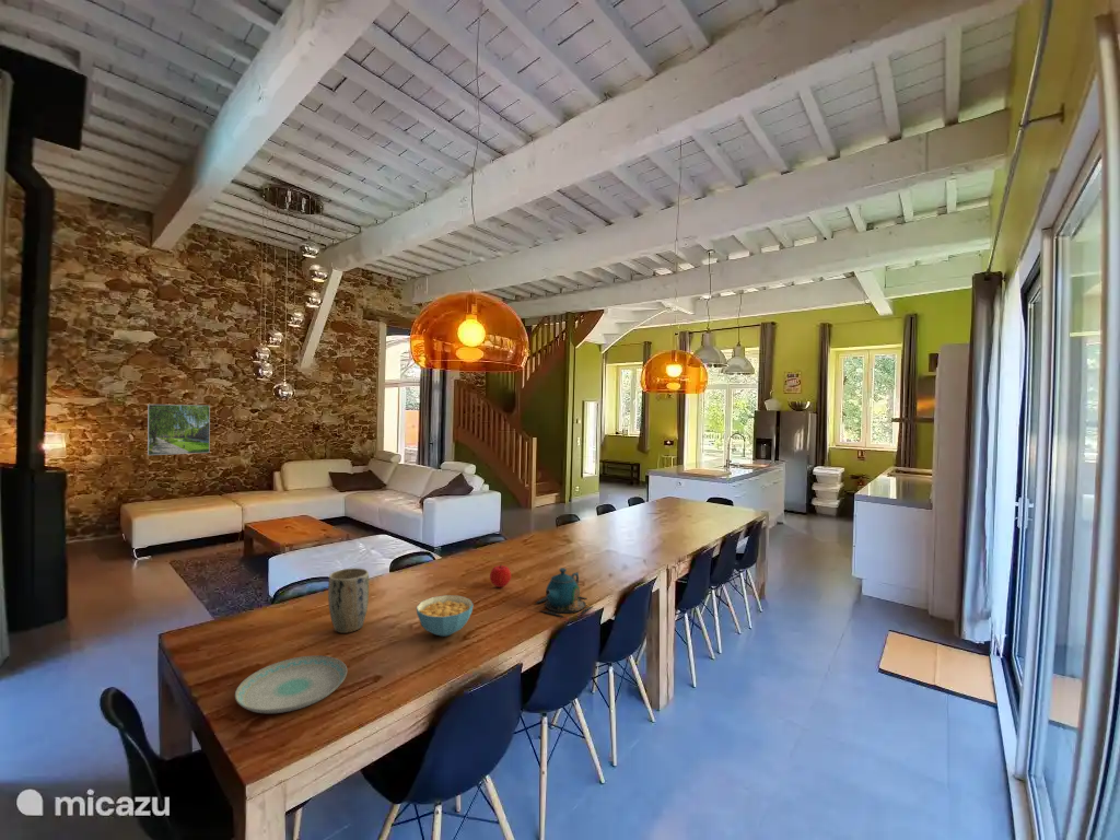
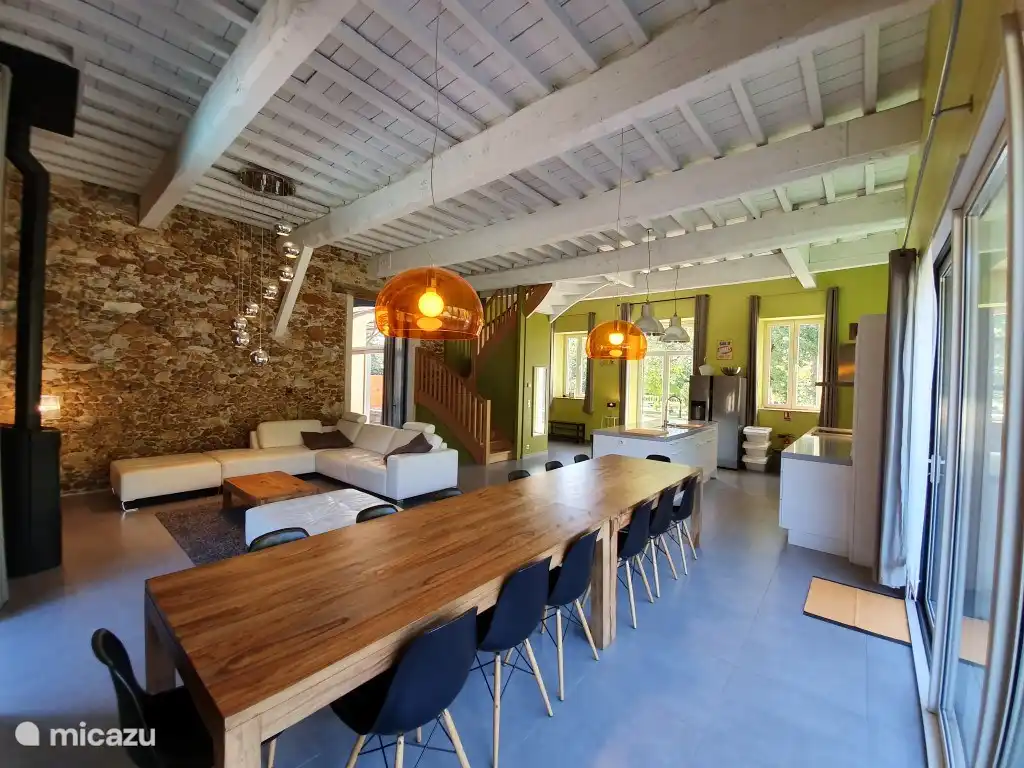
- cereal bowl (444, 618)
- fruit (500, 575)
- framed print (179, 429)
- teapot (564, 586)
- plate (293, 684)
- plant pot (348, 600)
